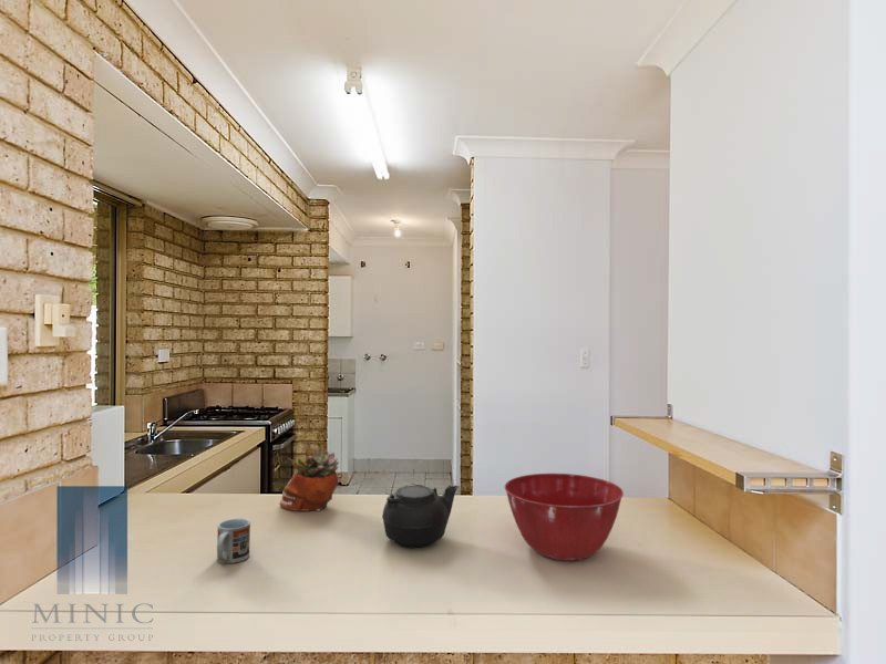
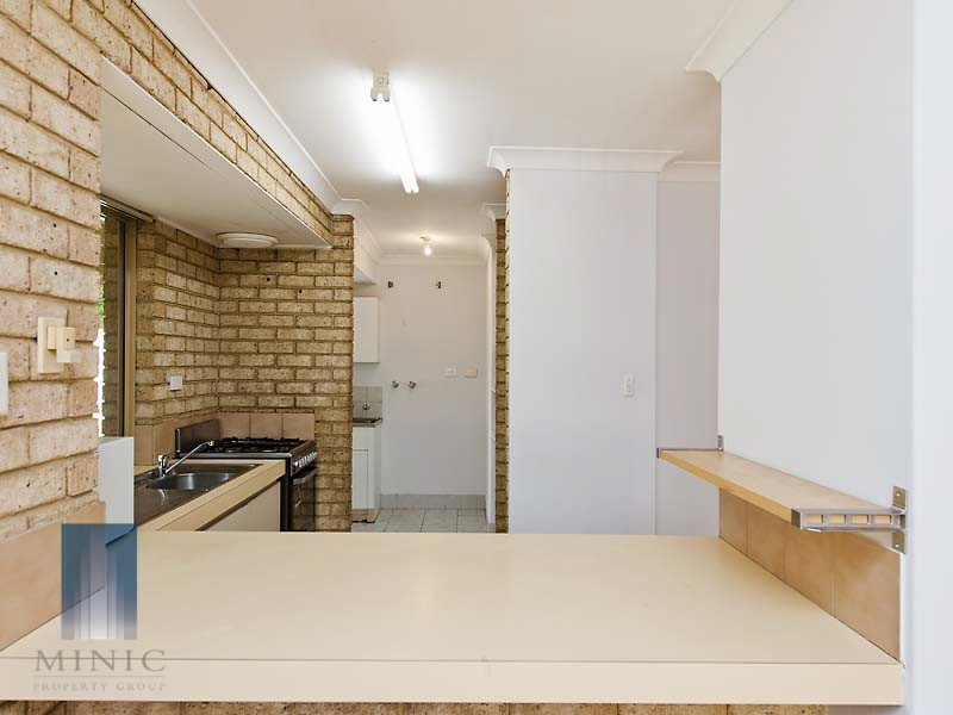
- succulent planter (308, 478)
- cup (230, 542)
- mixing bowl (562, 518)
- teapot (421, 513)
